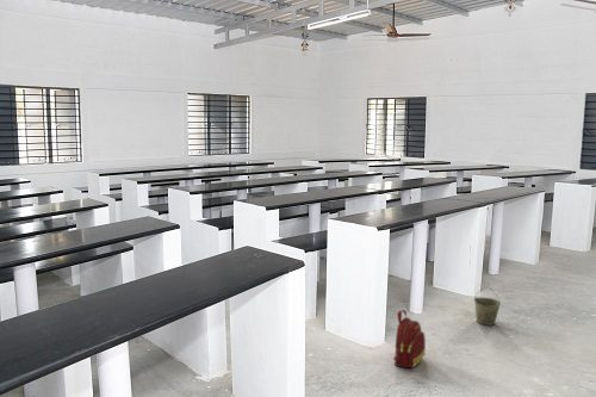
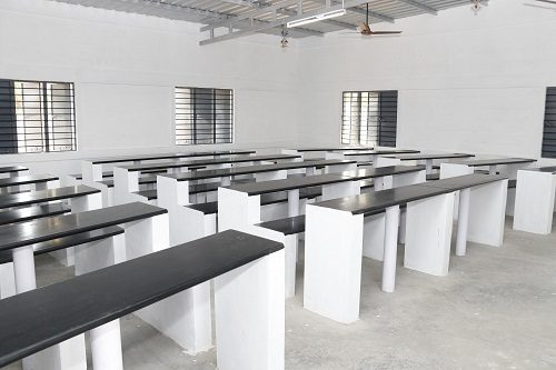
- backpack (409, 336)
- bucket (486, 304)
